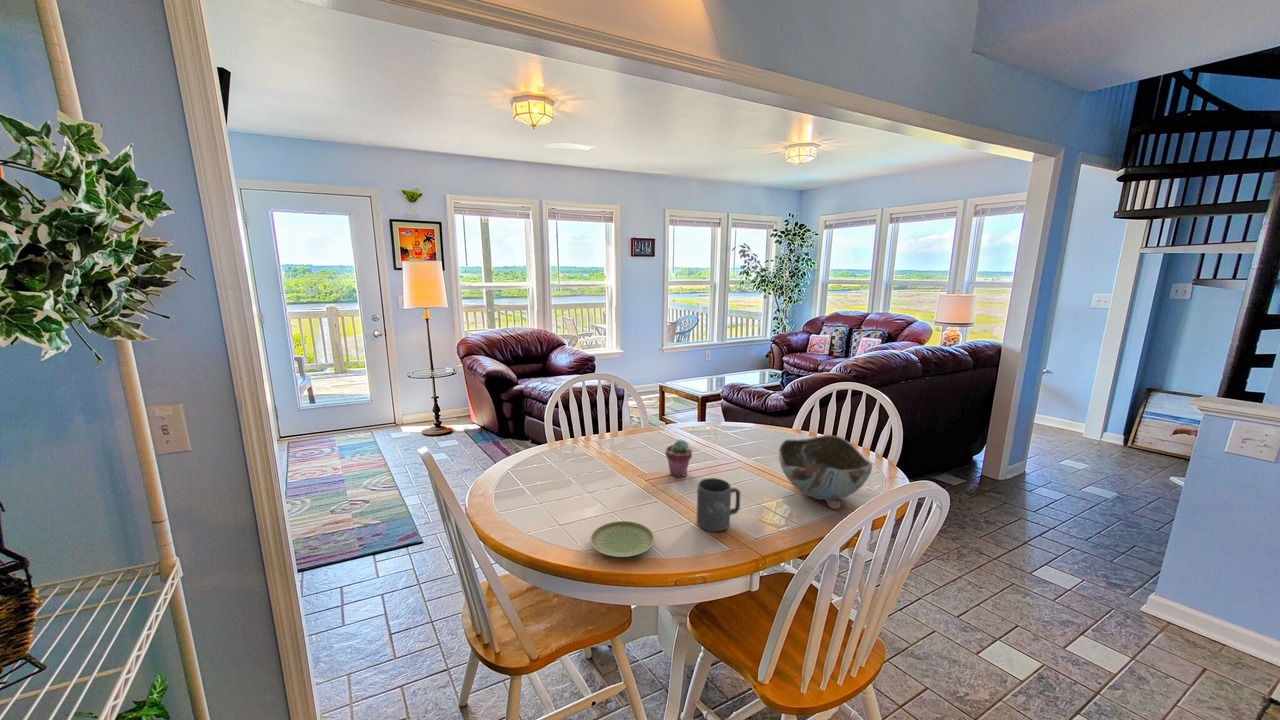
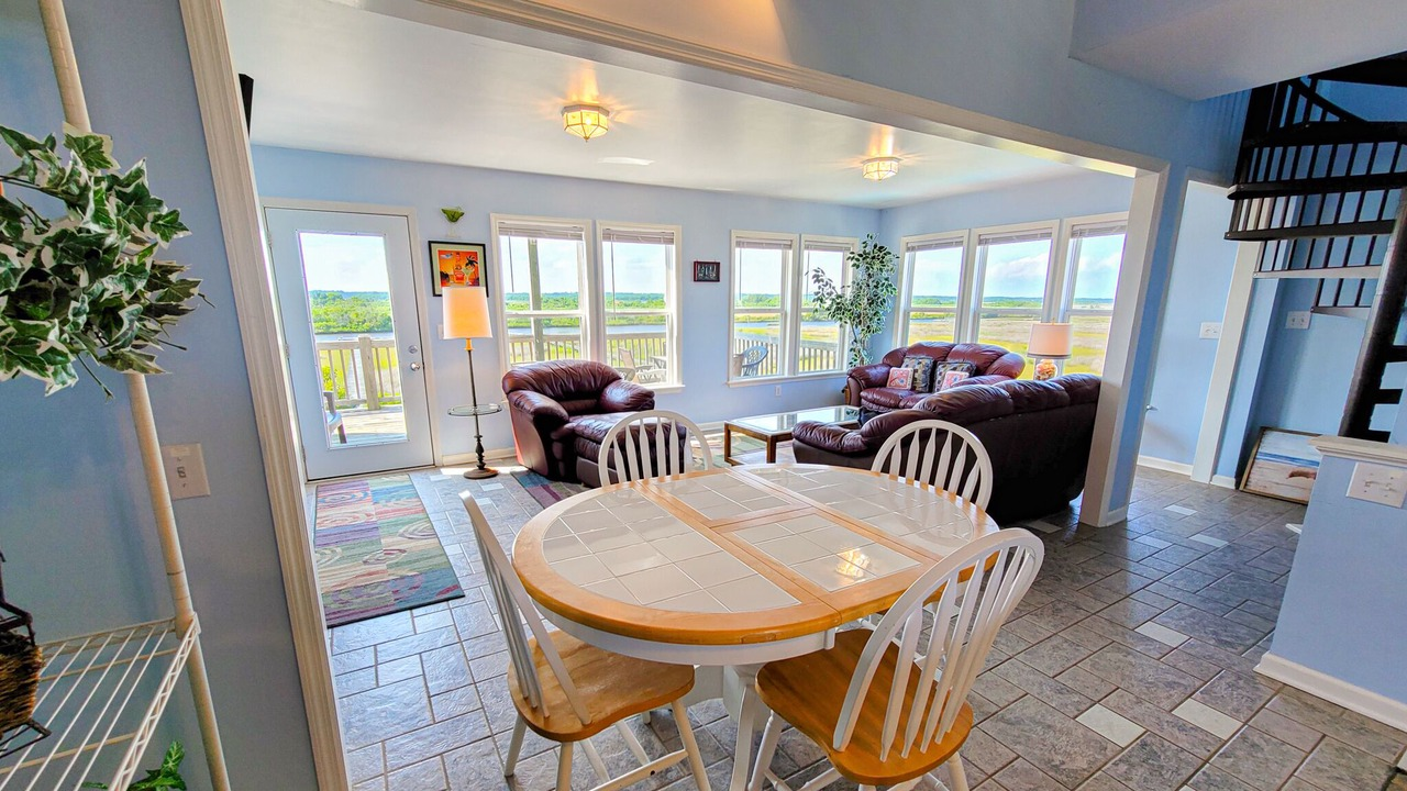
- bowl (822, 470)
- mug (719, 503)
- plate (622, 541)
- potted succulent (678, 456)
